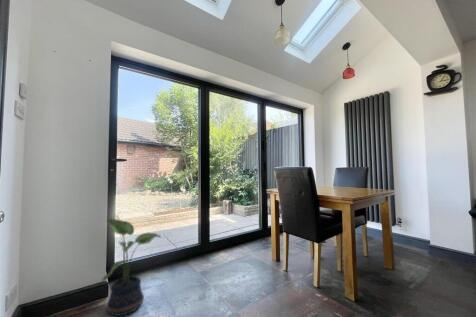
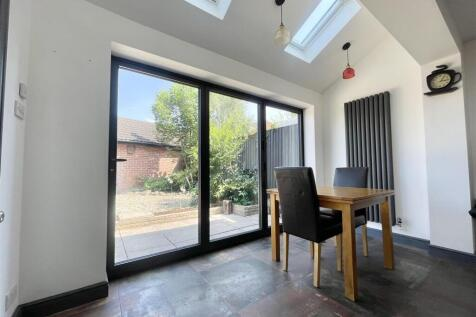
- potted plant (130, 261)
